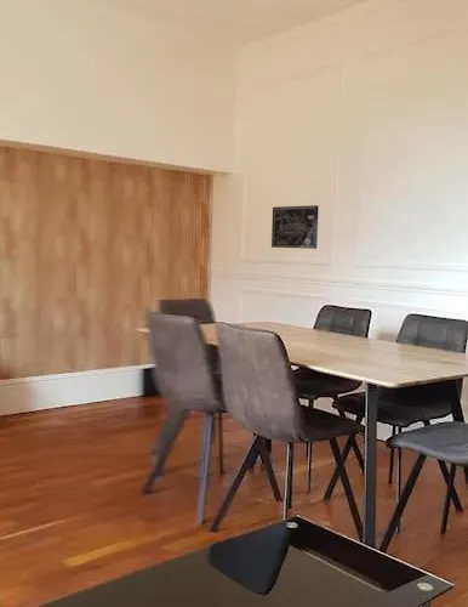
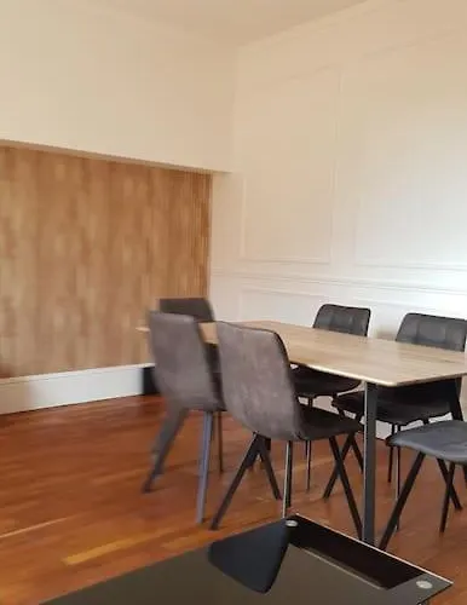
- wall art (293, 227)
